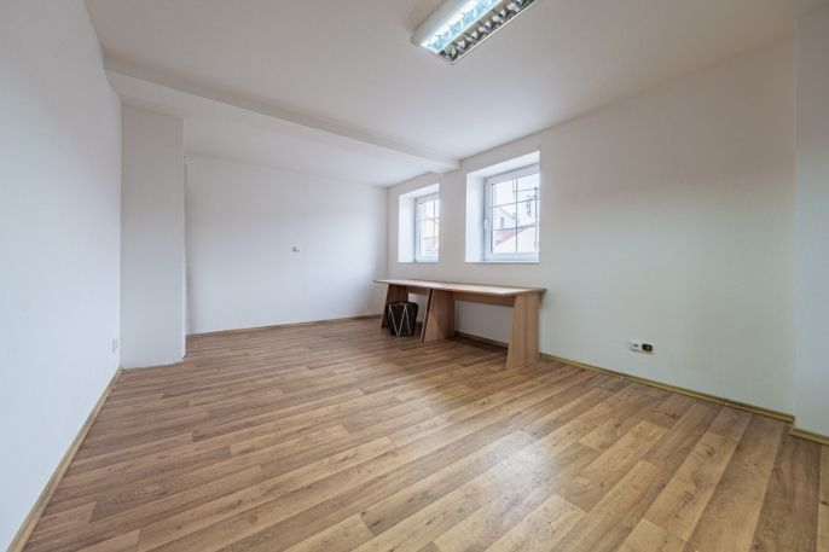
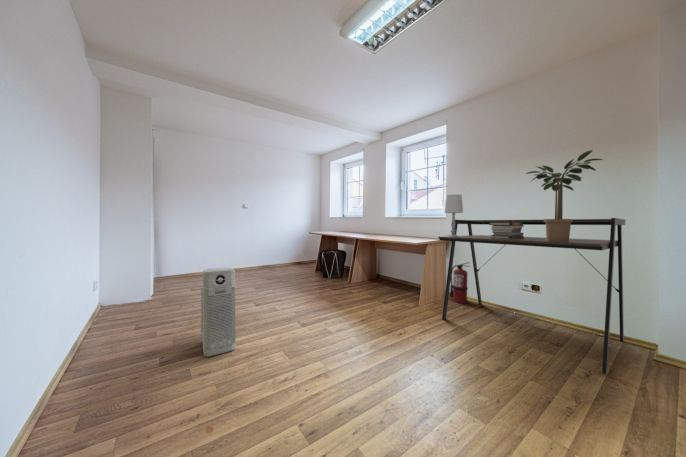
+ potted plant (561, 198)
+ book stack (506, 229)
+ fire extinguisher (459, 281)
+ desk (522, 245)
+ table lamp (453, 215)
+ air purifier (217, 306)
